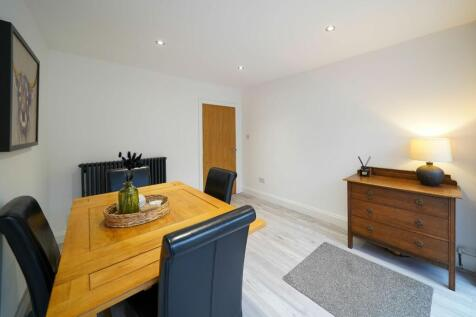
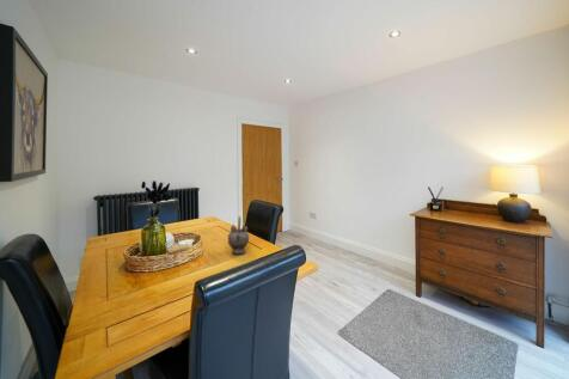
+ teapot (238, 234)
